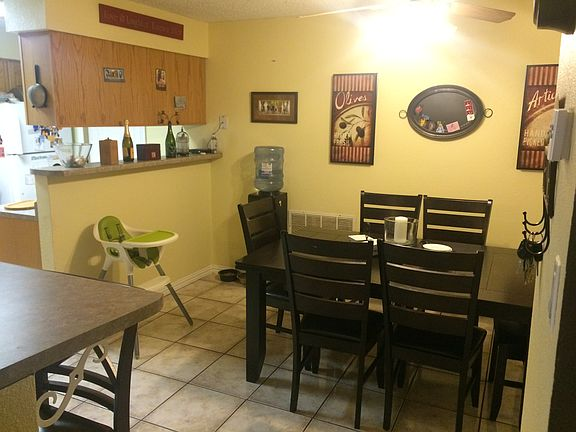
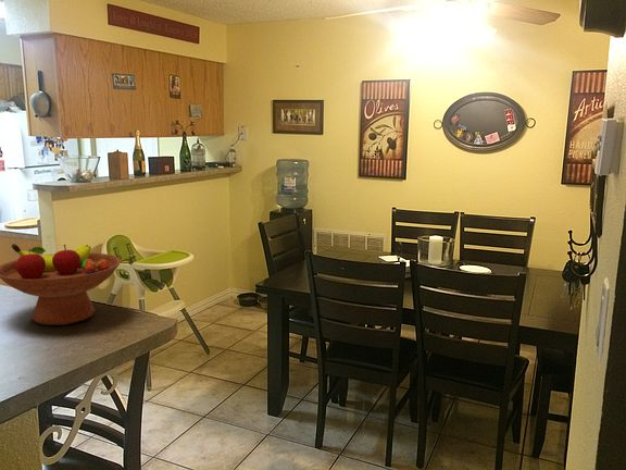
+ fruit bowl (61, 281)
